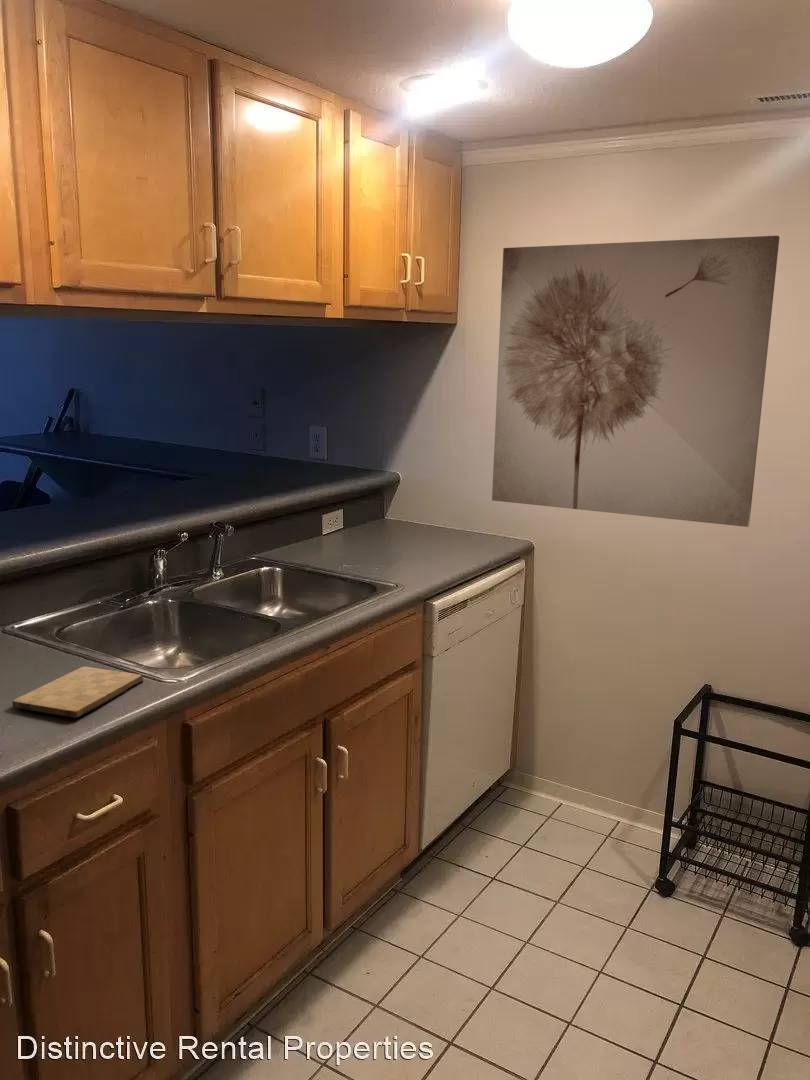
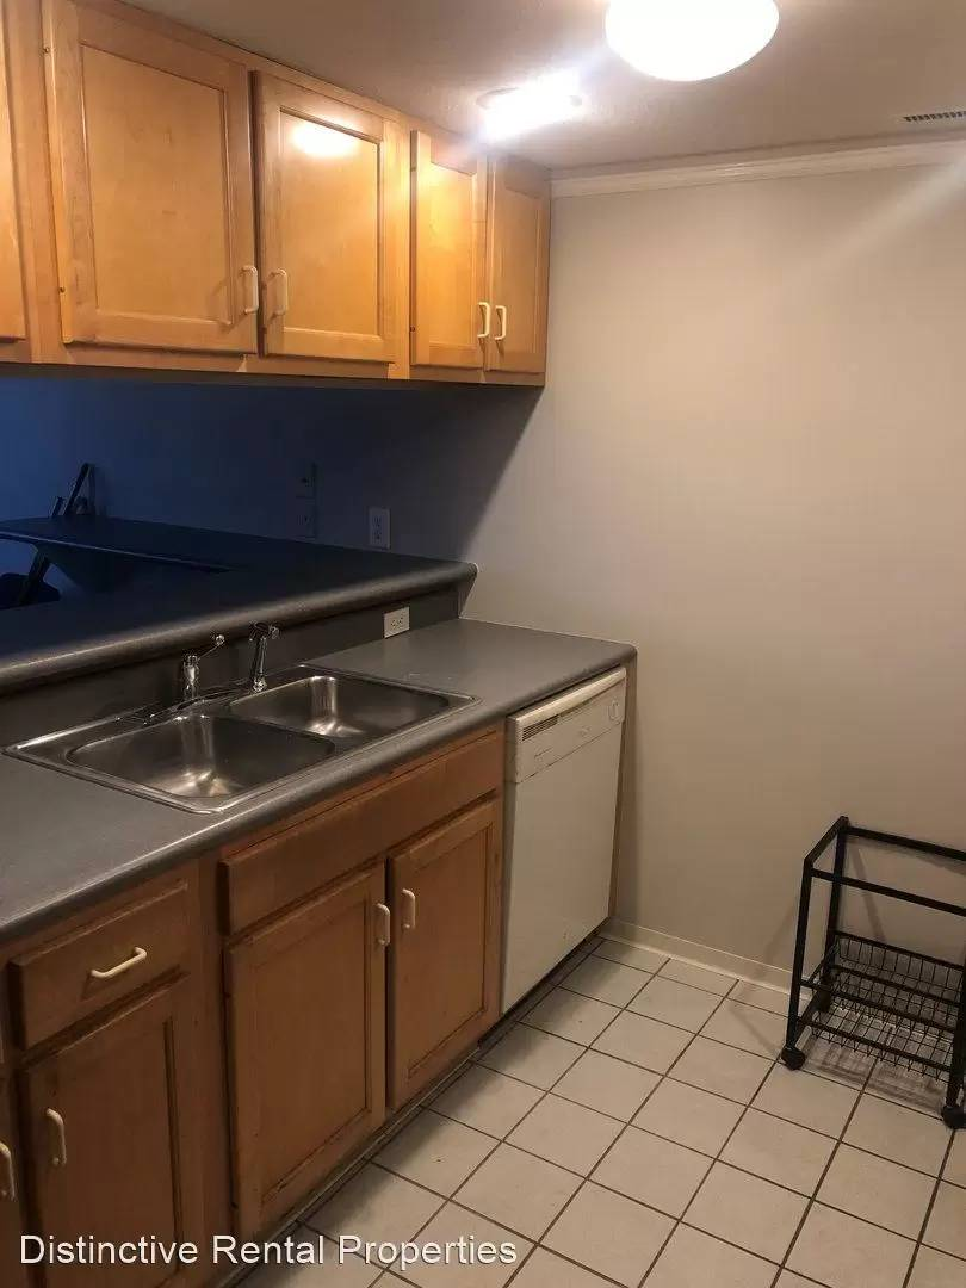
- cutting board (80, 690)
- wall art (621, 381)
